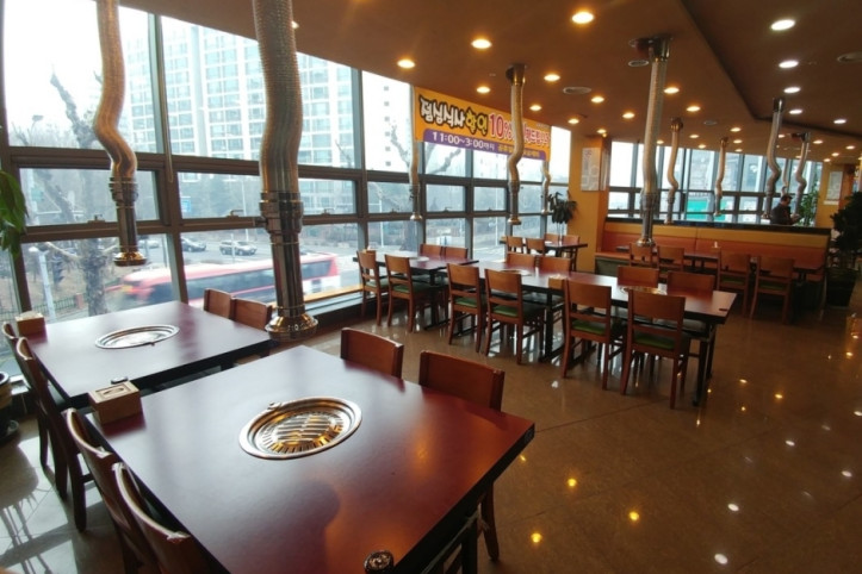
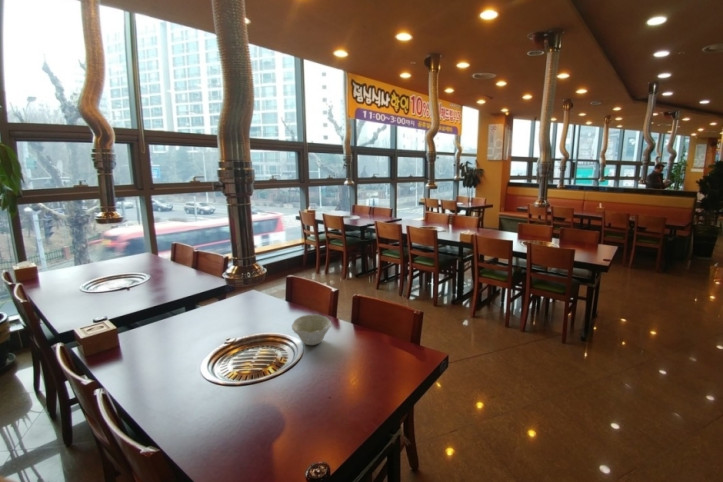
+ bowl (312, 331)
